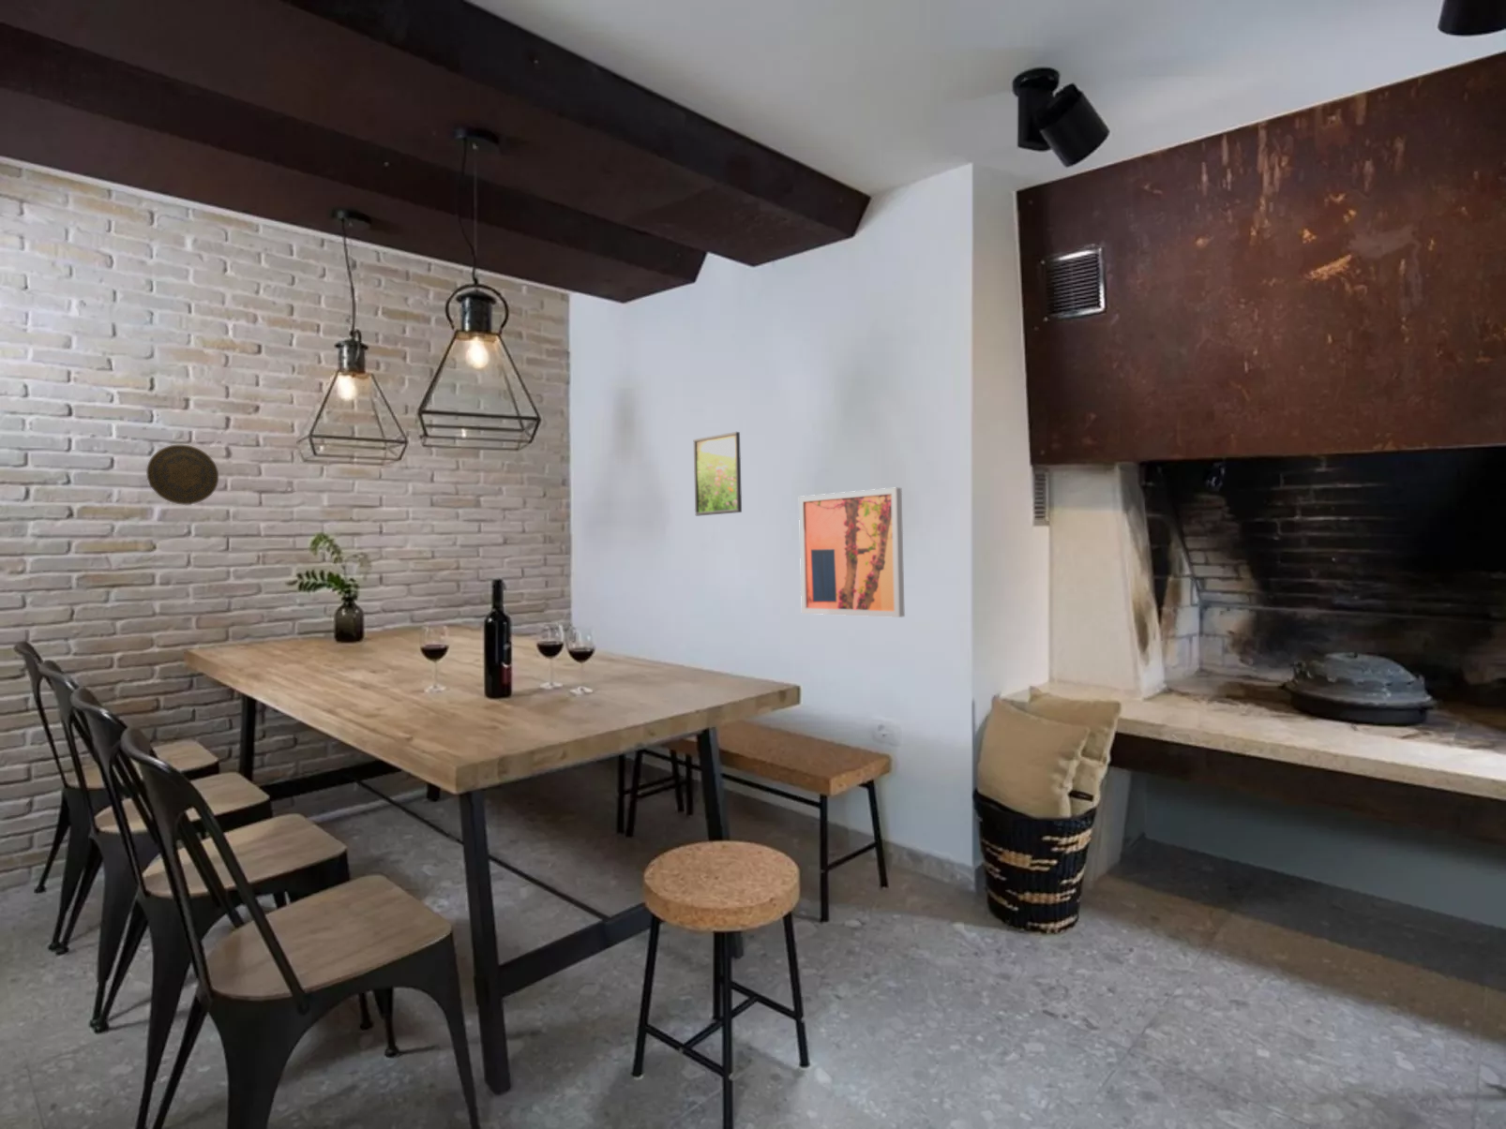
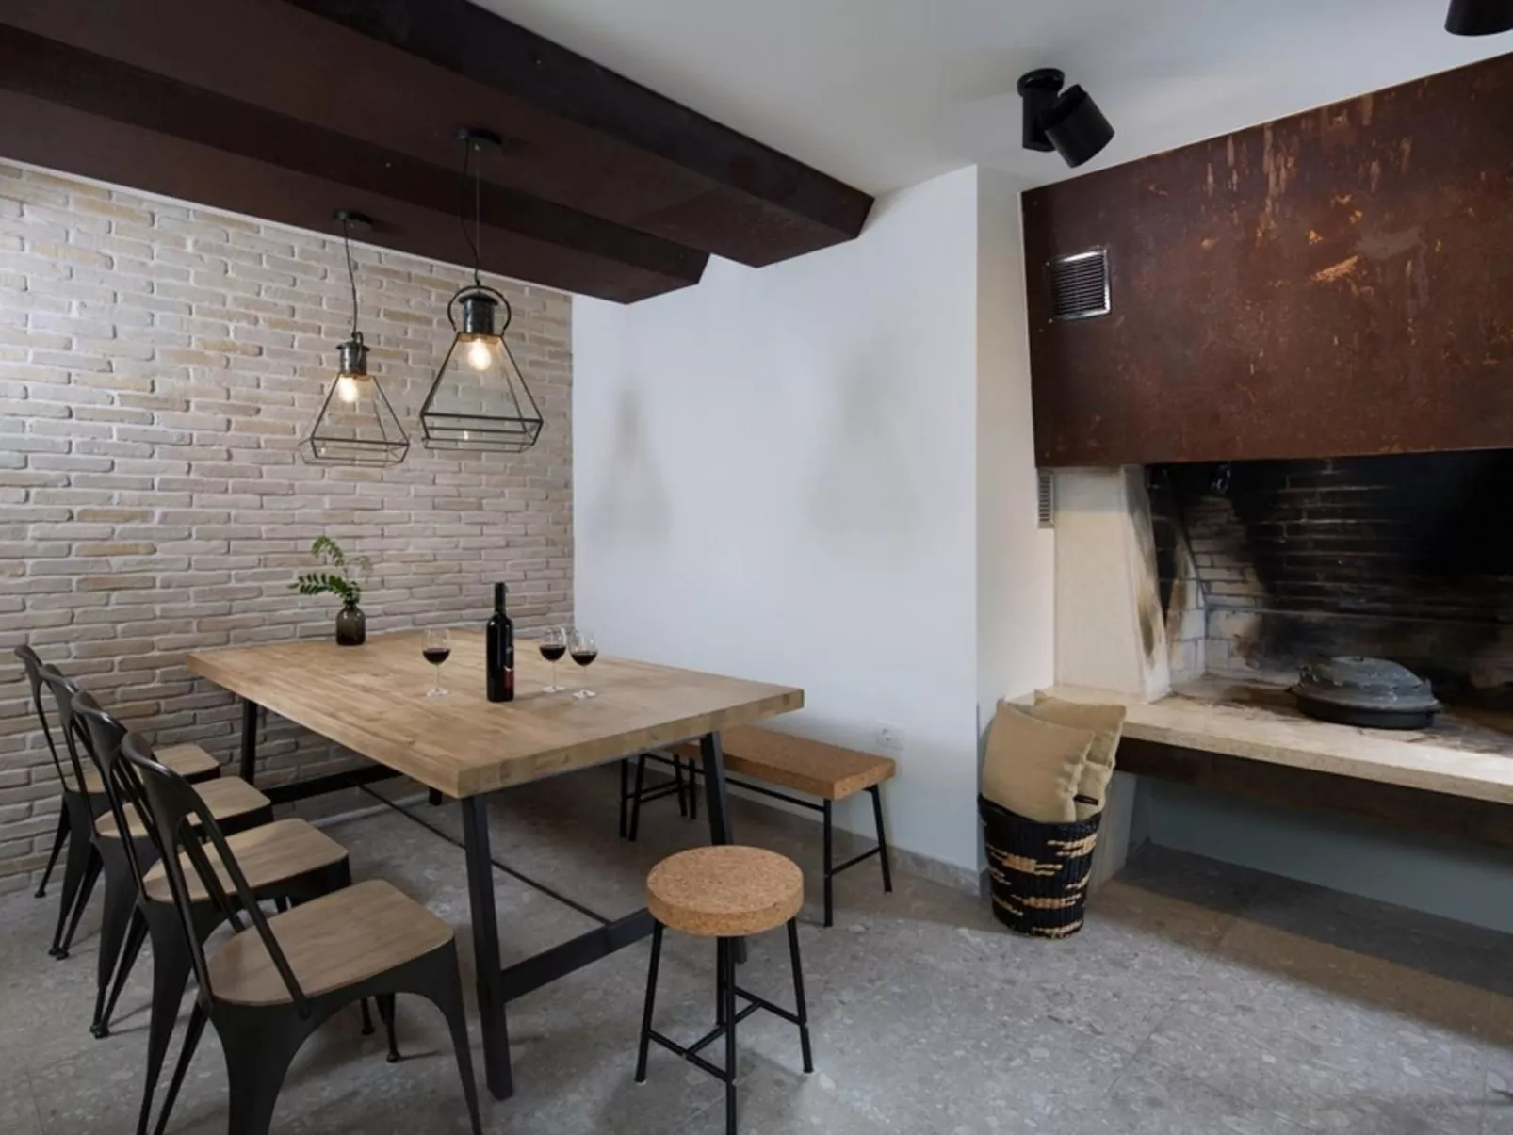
- wall art (849, 554)
- decorative plate (184, 474)
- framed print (717, 474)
